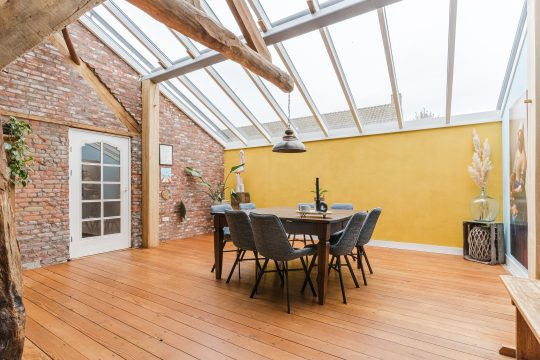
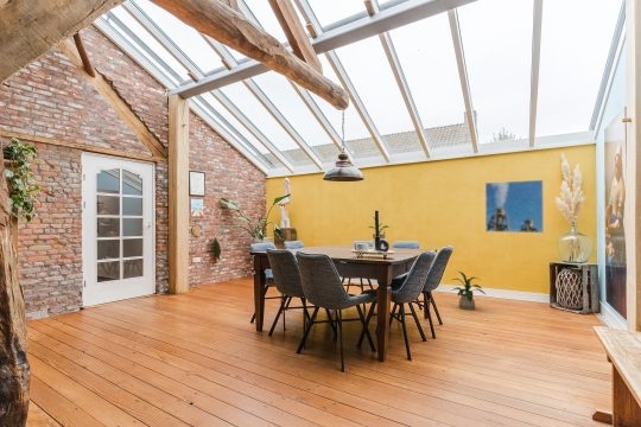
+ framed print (513, 206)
+ house plant (467, 291)
